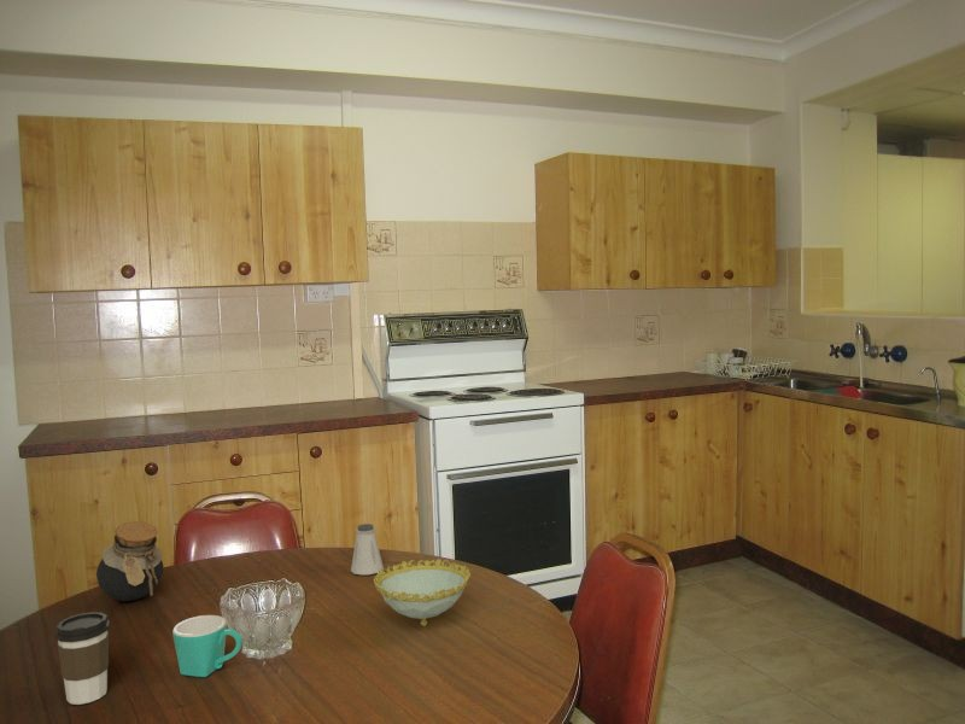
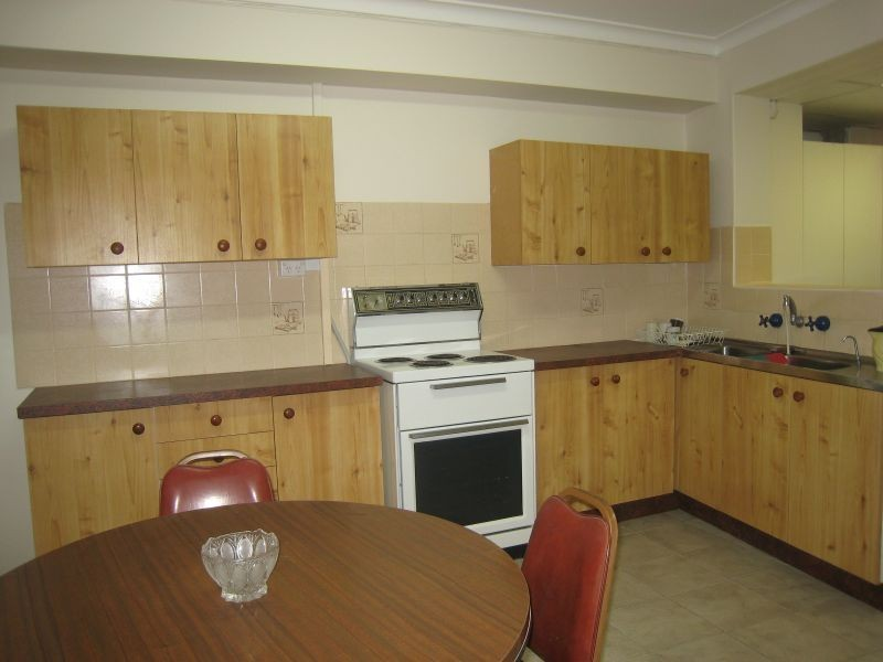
- jar (129, 561)
- decorative bowl (422, 600)
- mug (210, 647)
- coffee cup (84, 658)
- saltshaker (365, 547)
